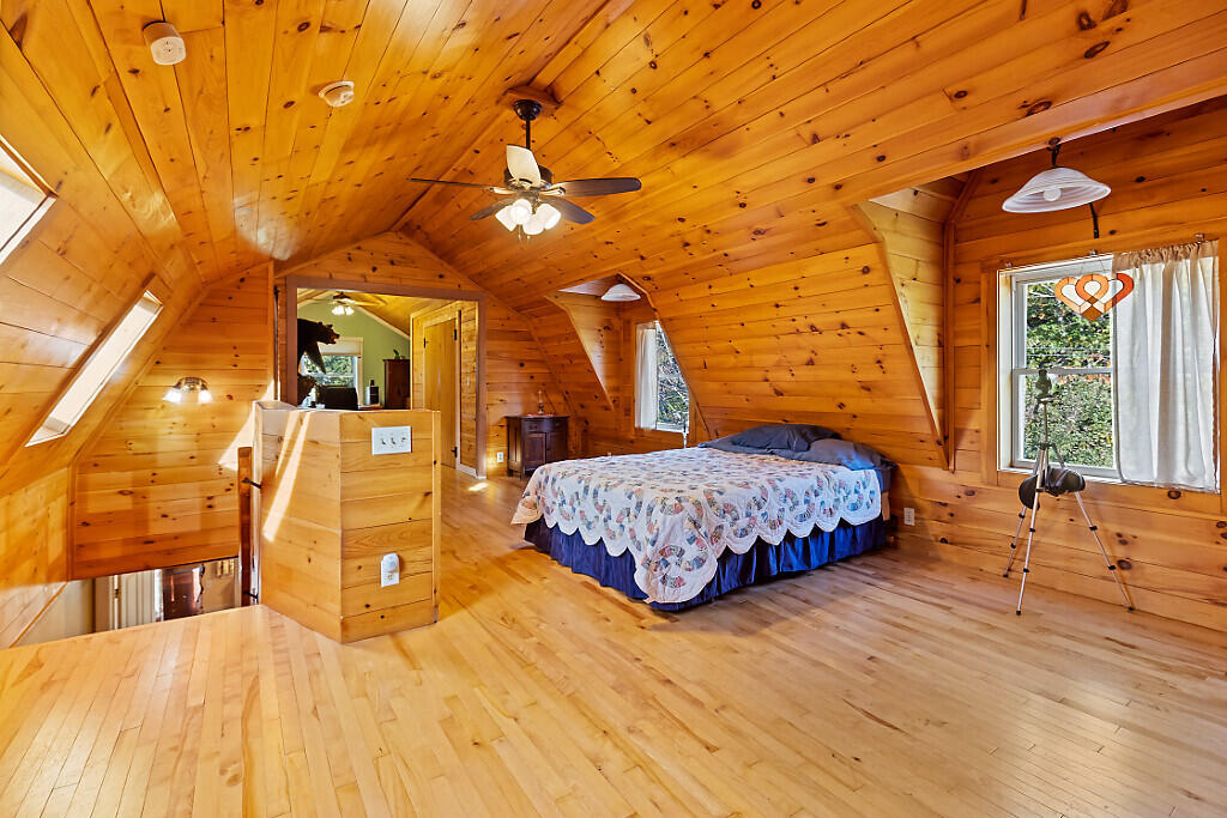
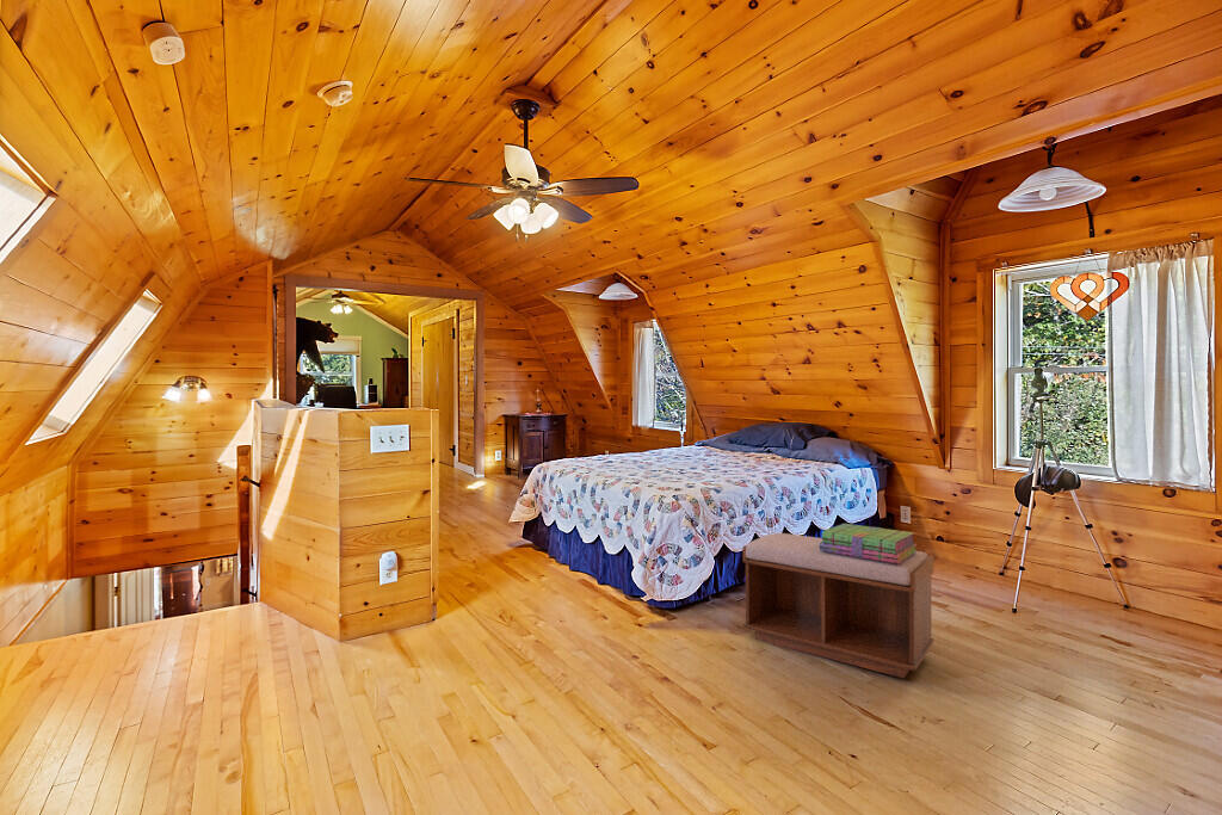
+ stack of books (868, 541)
+ bench (834, 595)
